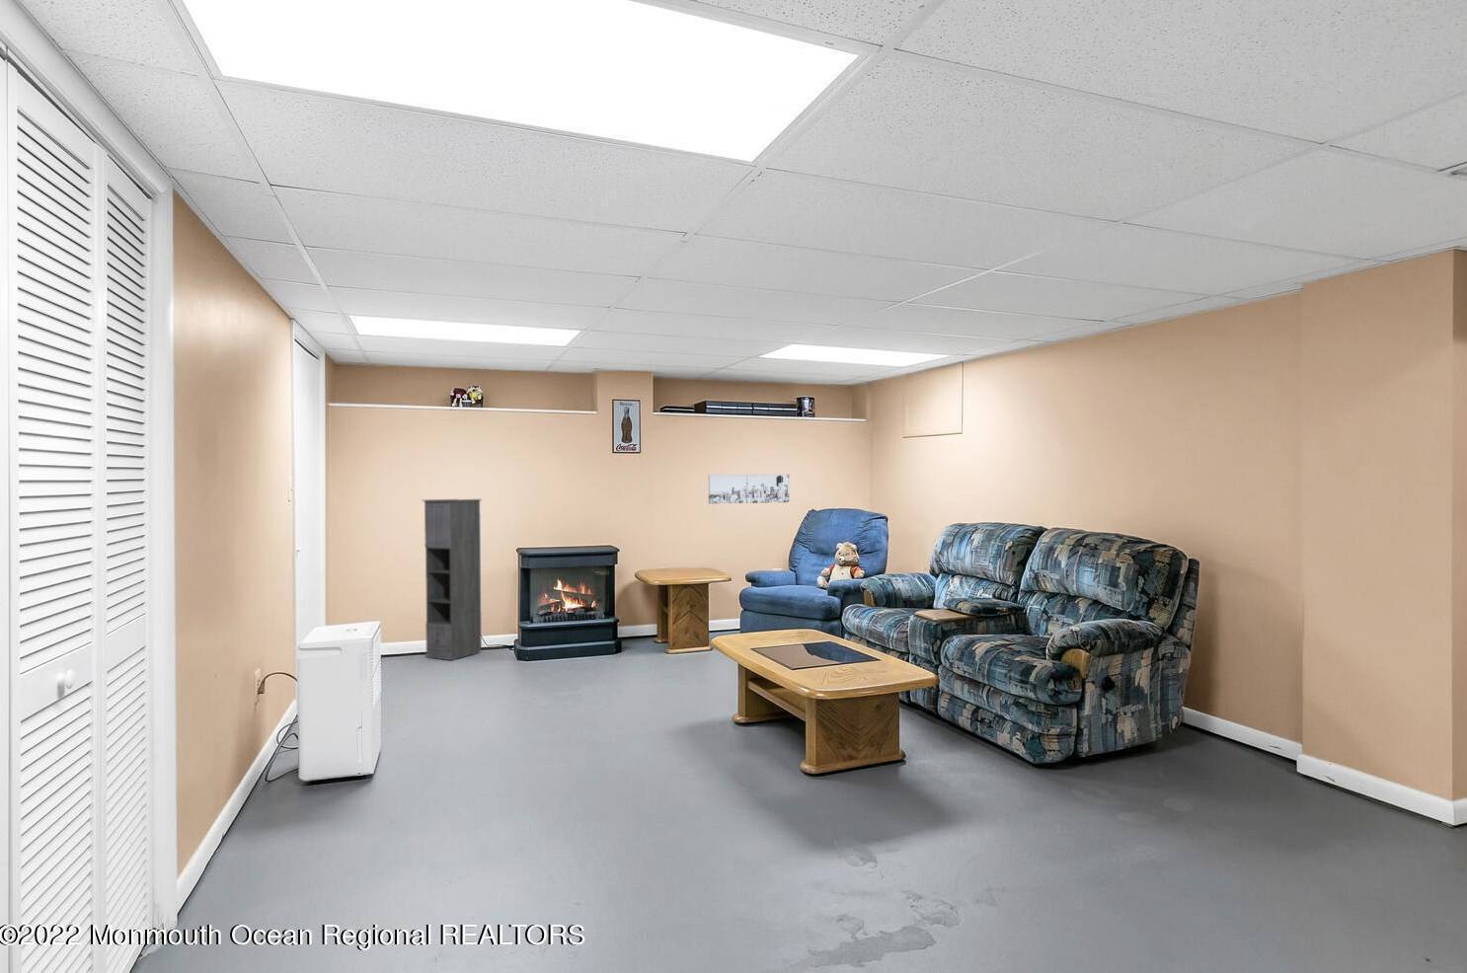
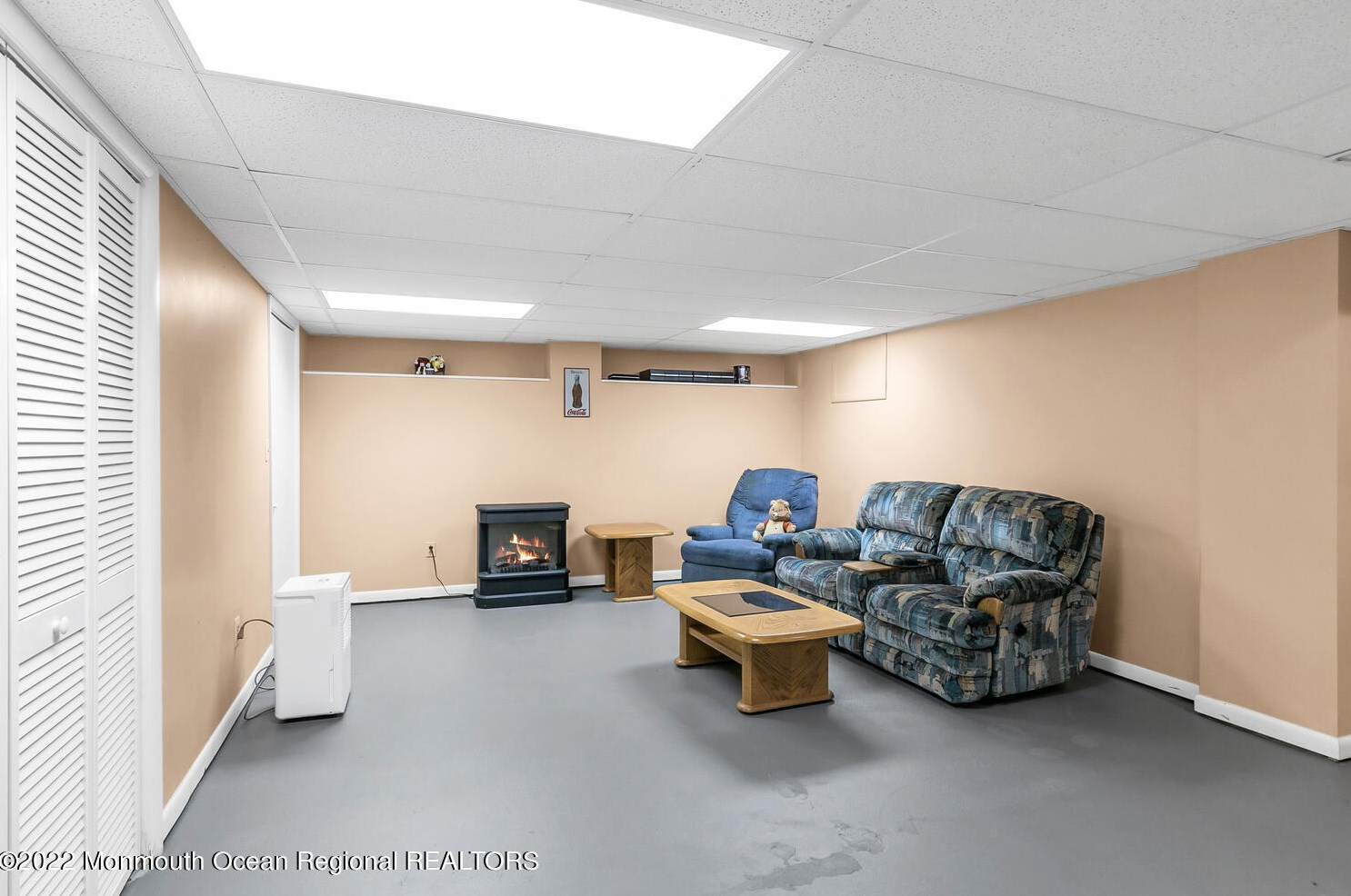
- wall art (749, 489)
- storage cabinet (452, 577)
